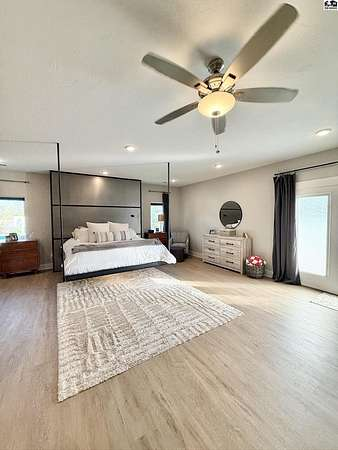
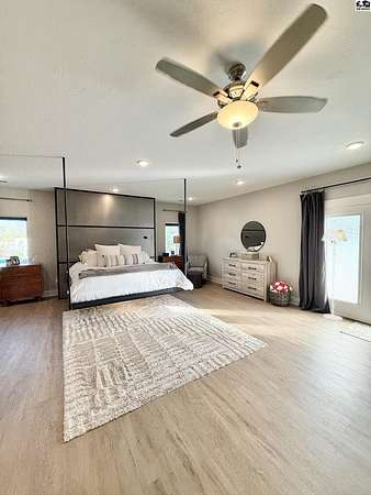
+ floor lamp (333, 273)
